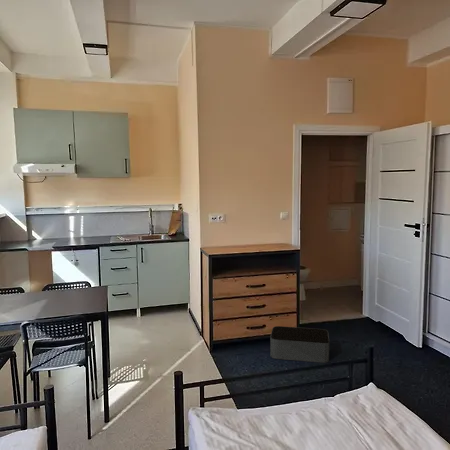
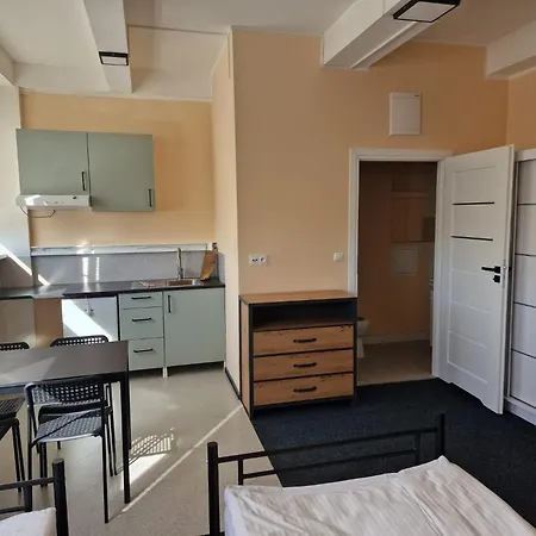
- storage bin (299, 343)
